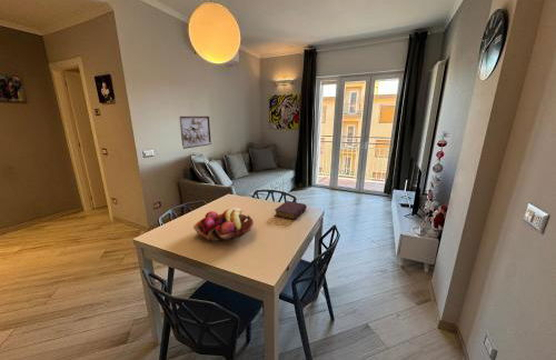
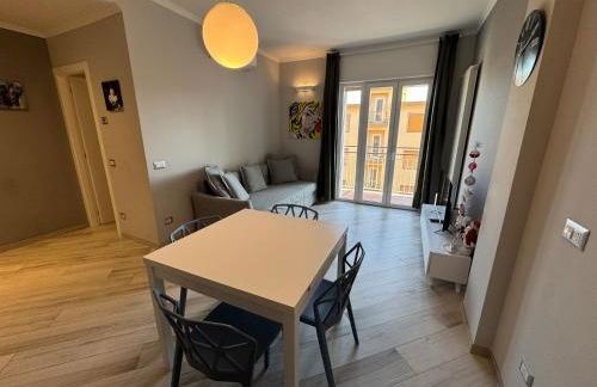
- wall relief (196, 131)
- book (290, 209)
- fruit basket (225, 222)
